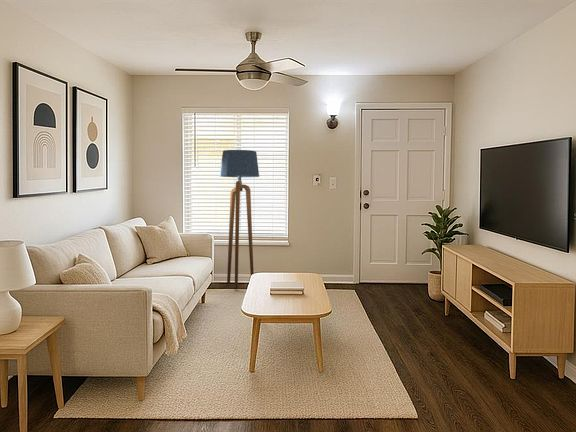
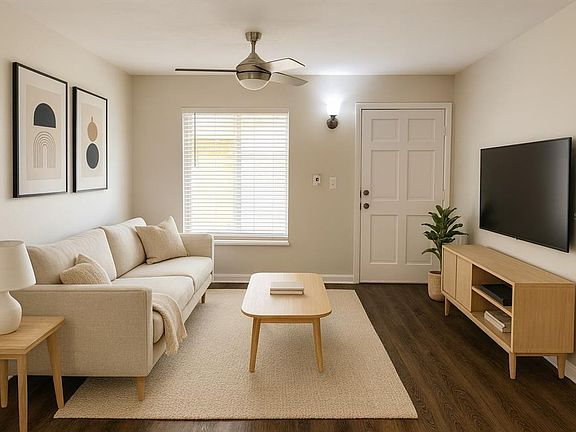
- floor lamp (238, 219)
